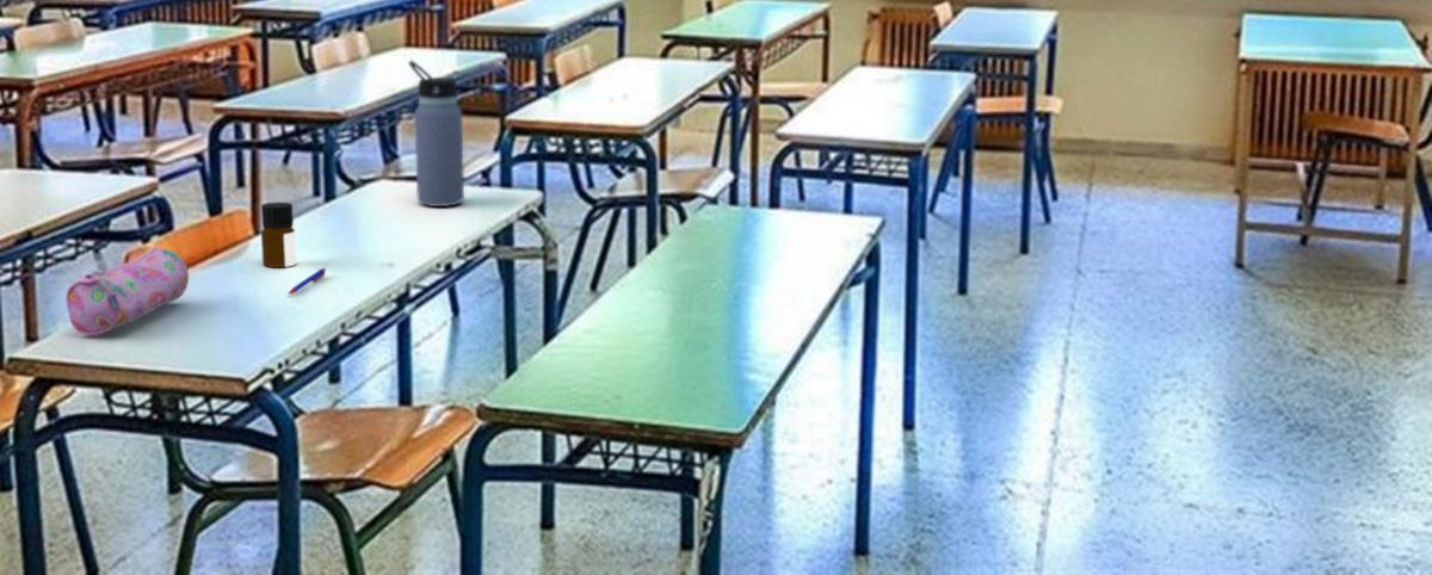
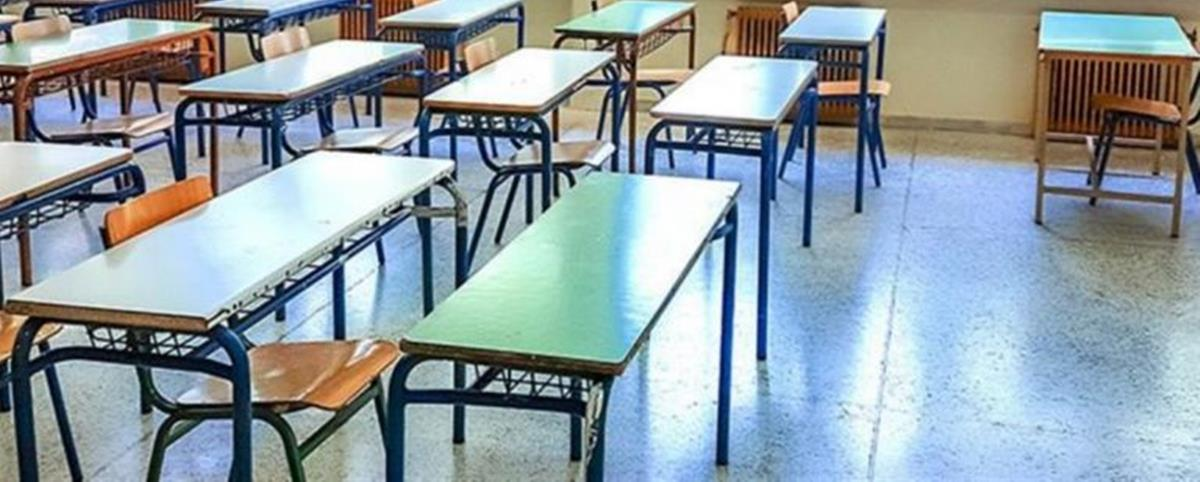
- pen (307, 280)
- pencil case (128, 289)
- water bottle (436, 131)
- bottle (278, 234)
